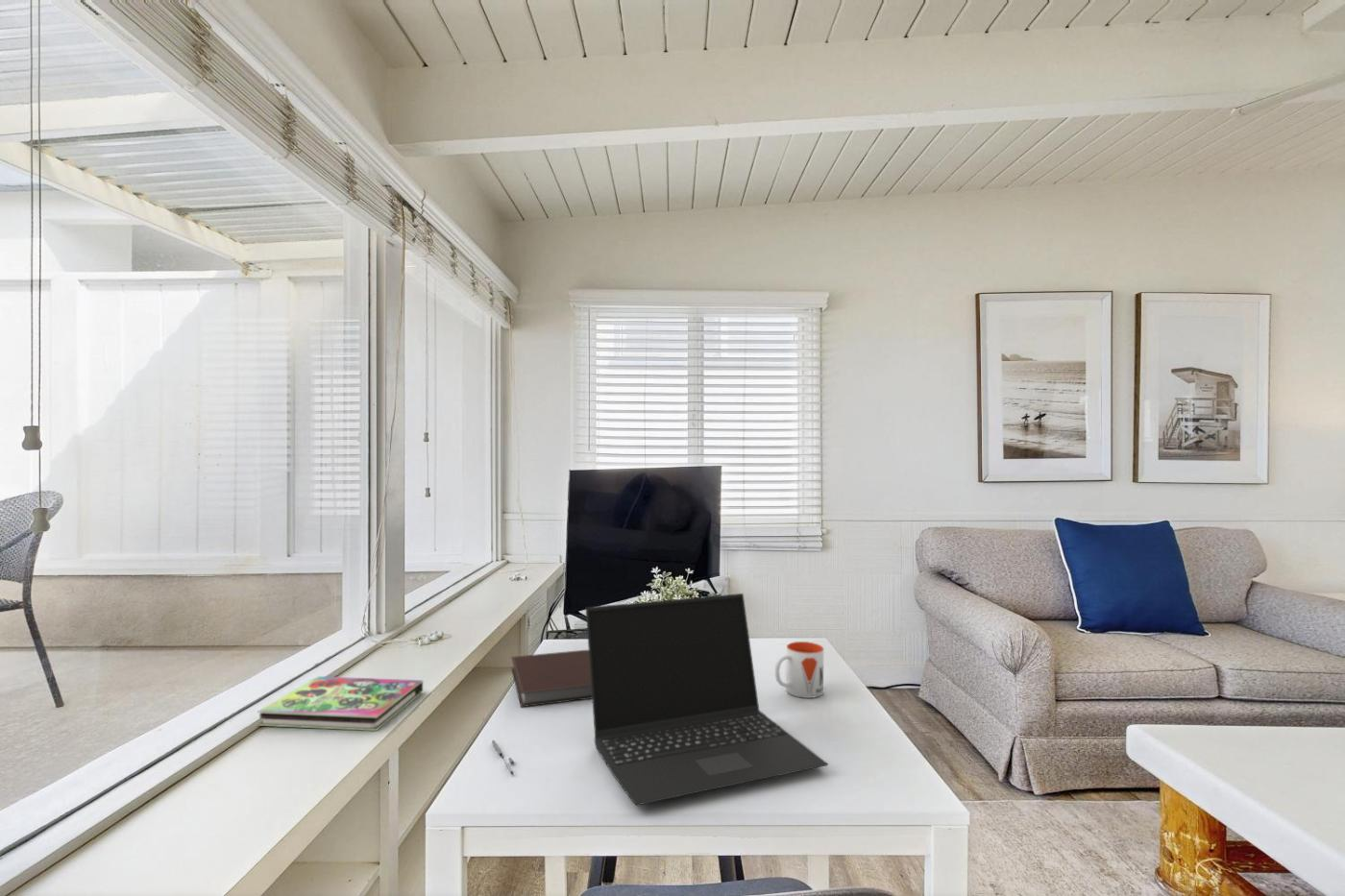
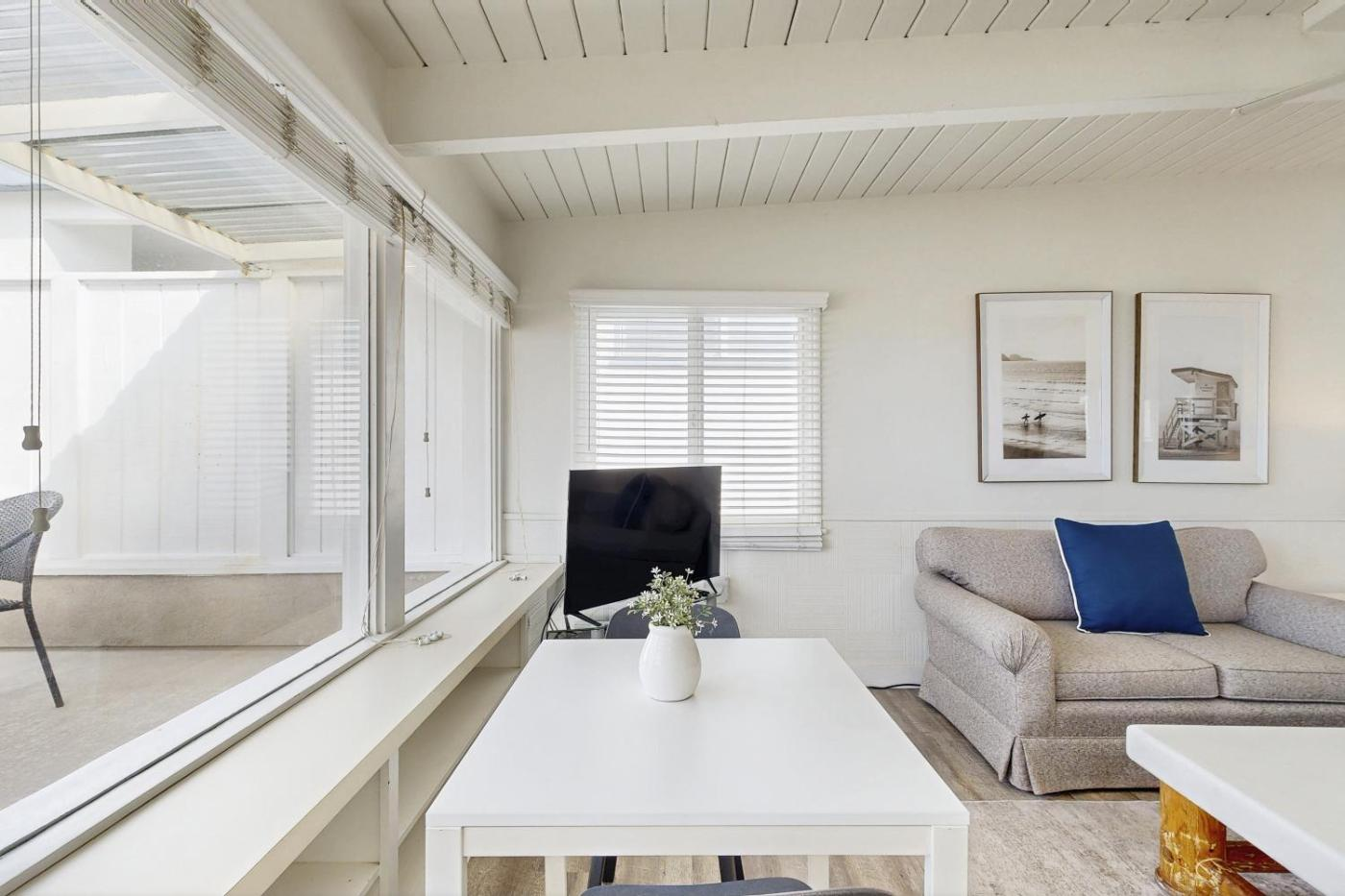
- mug (797, 669)
- laptop (698, 684)
- pen (502, 756)
- book (345, 701)
- notebook (559, 675)
